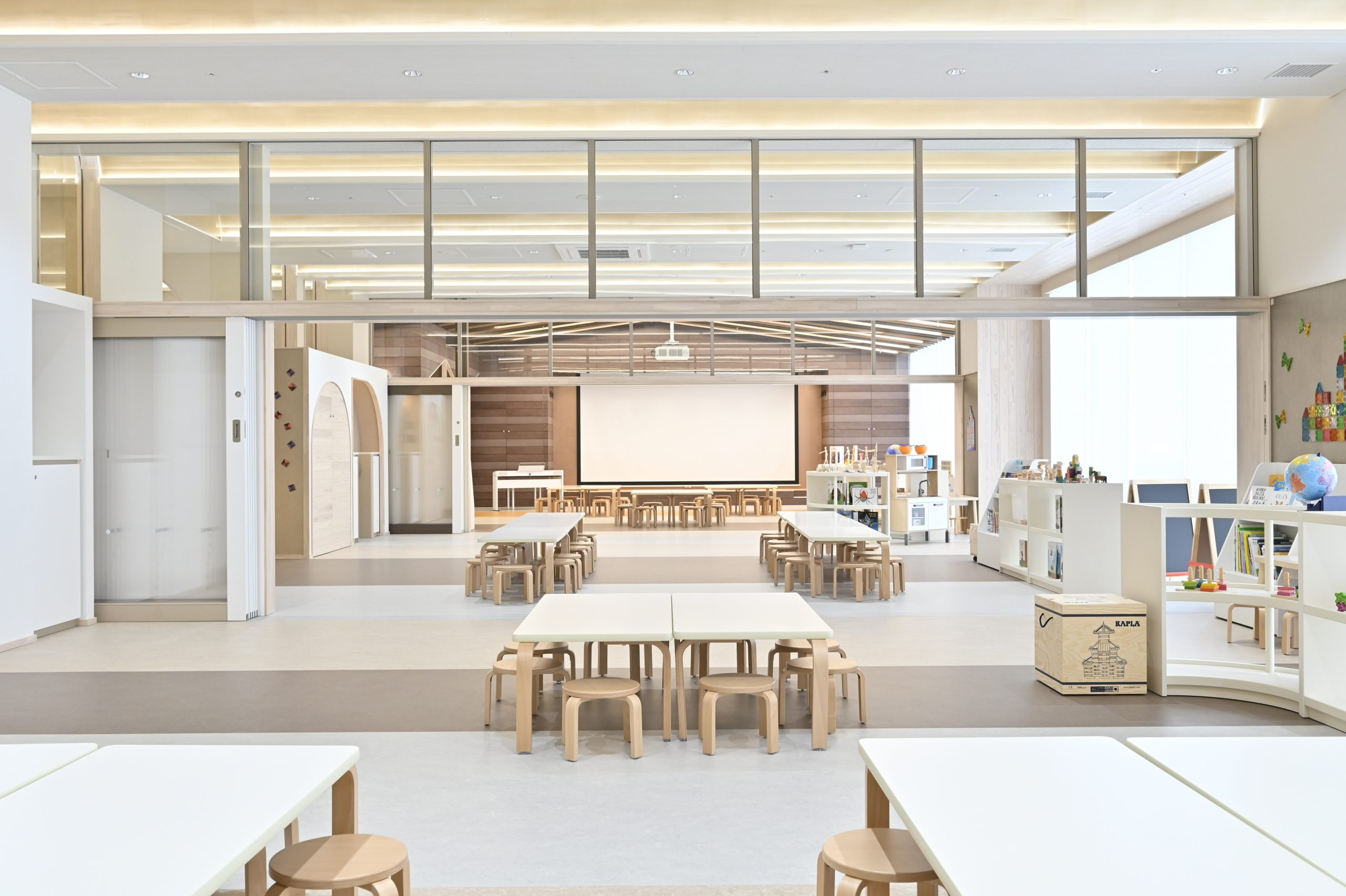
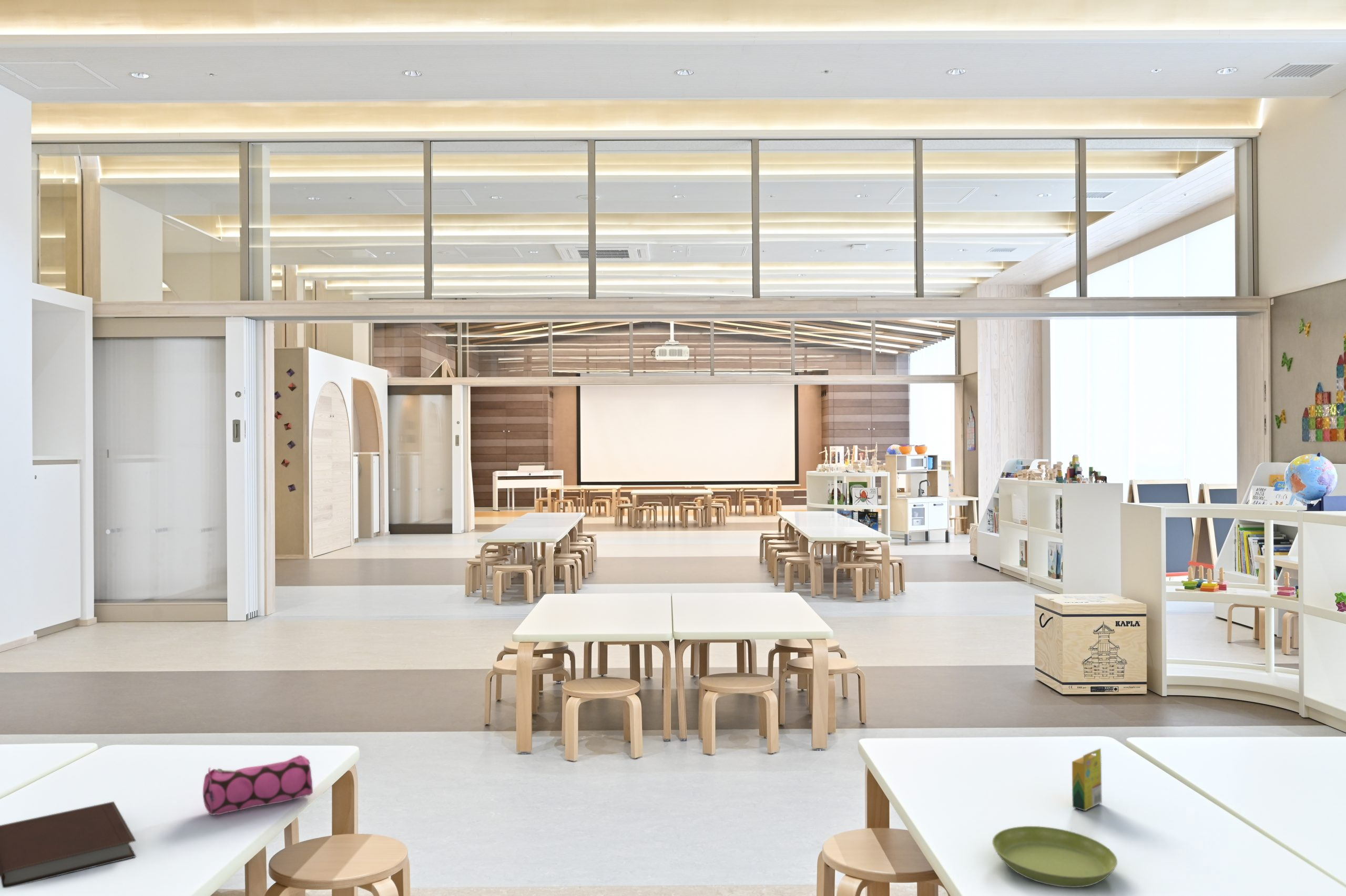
+ pencil case (259, 782)
+ notebook (63, 841)
+ saucer (1053, 858)
+ crayon box (1087, 777)
